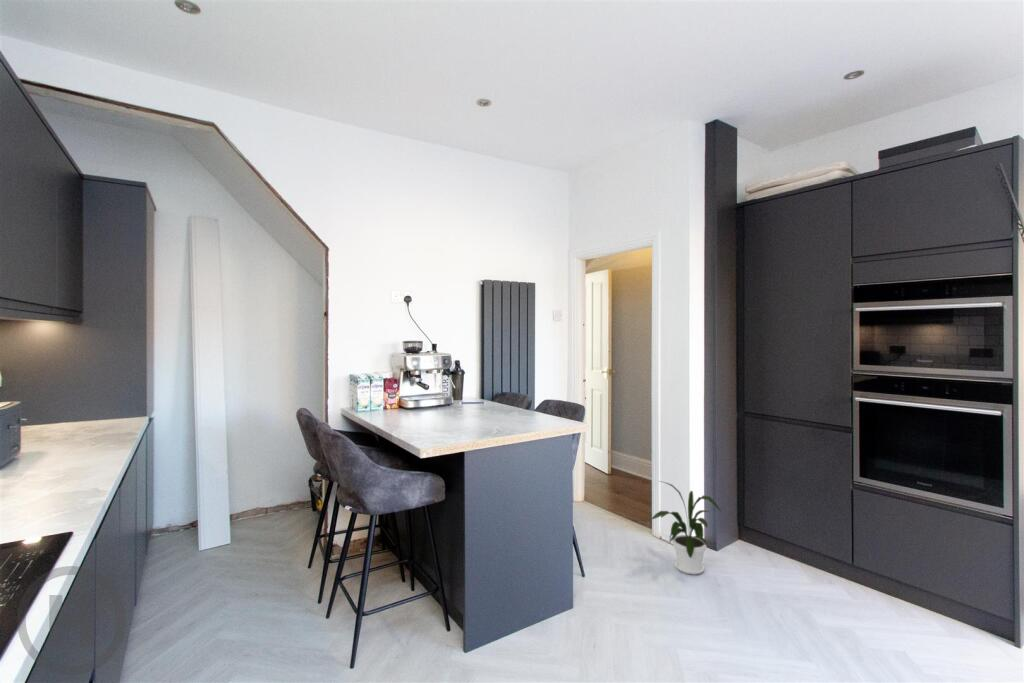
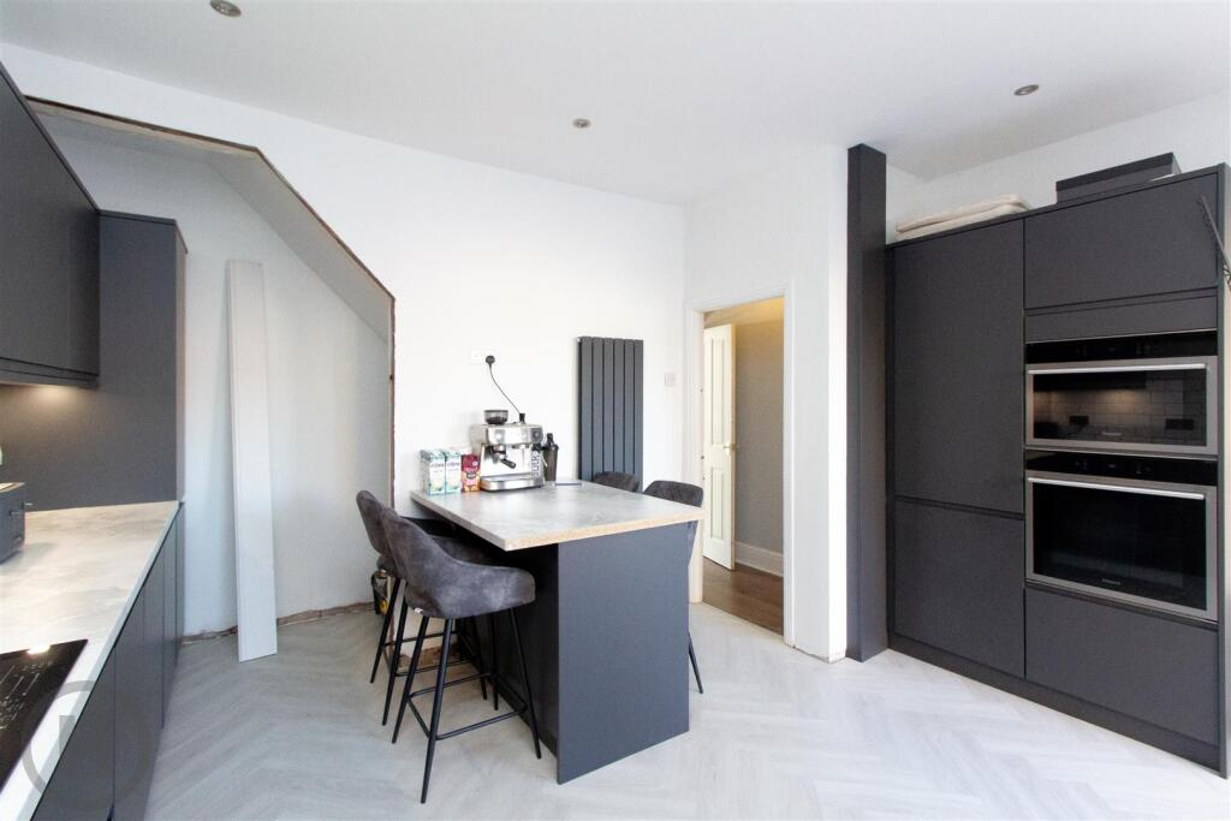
- house plant (686, 527)
